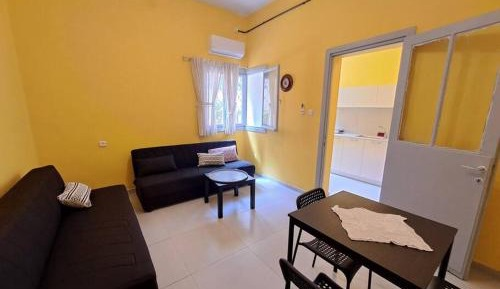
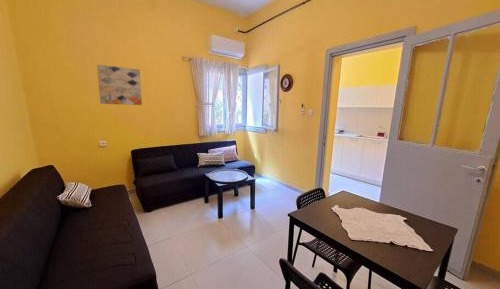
+ wall art (120, 86)
